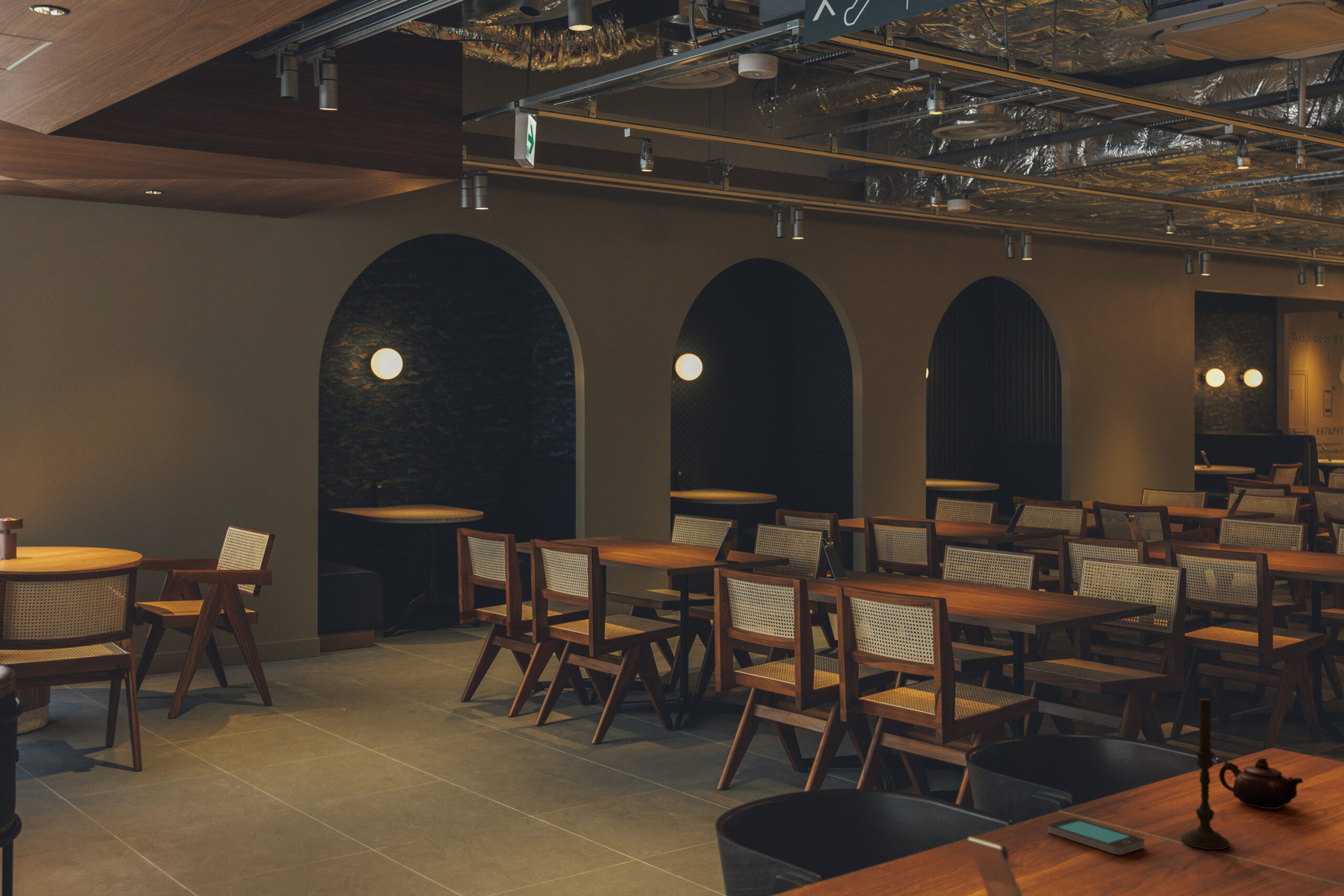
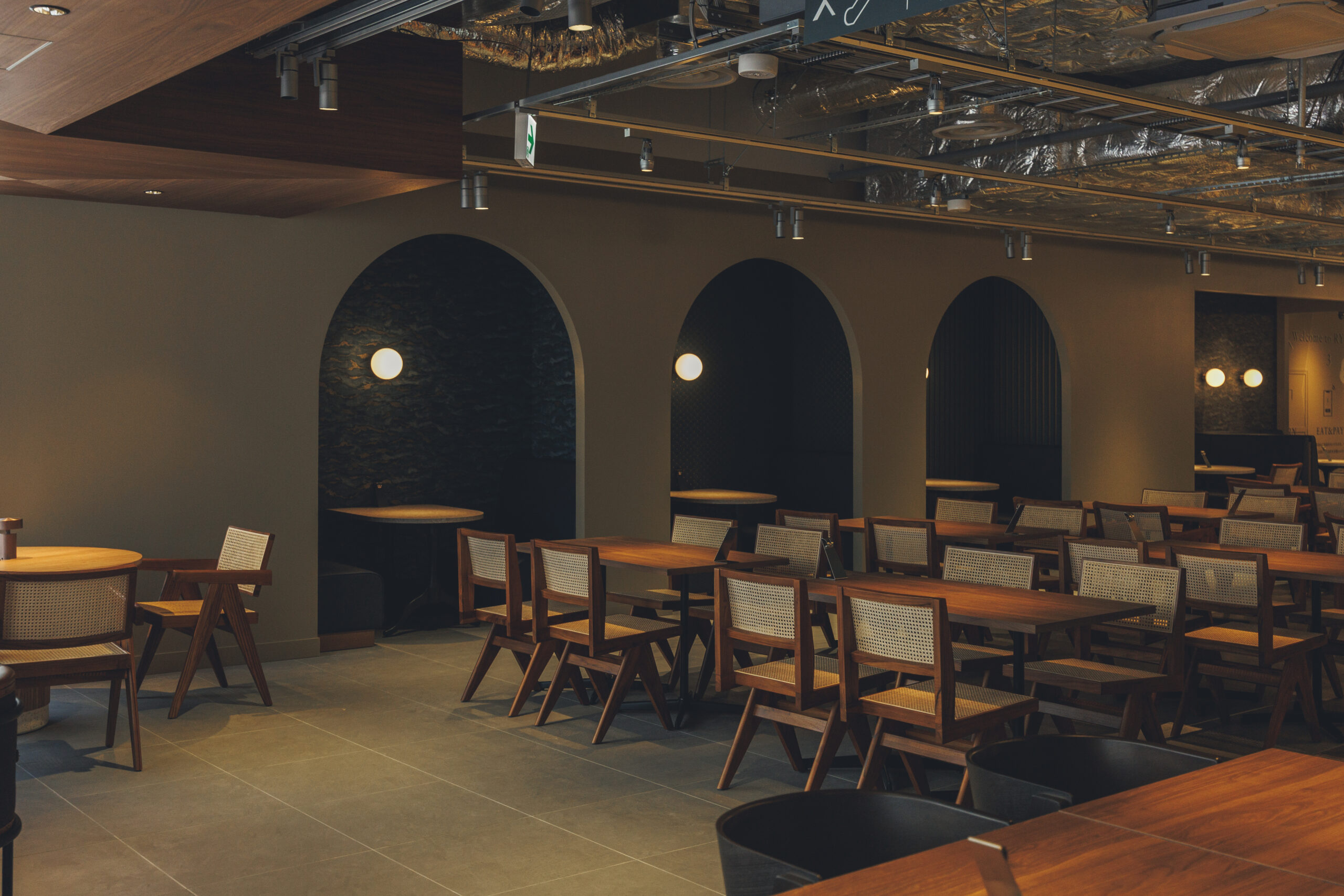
- teapot (1260, 780)
- smartphone (1095, 836)
- candle (1204, 768)
